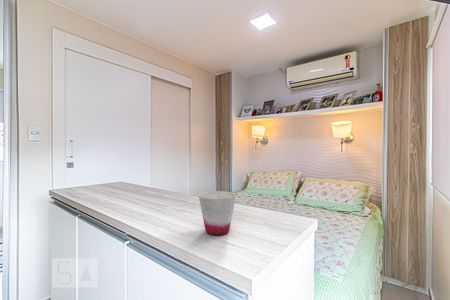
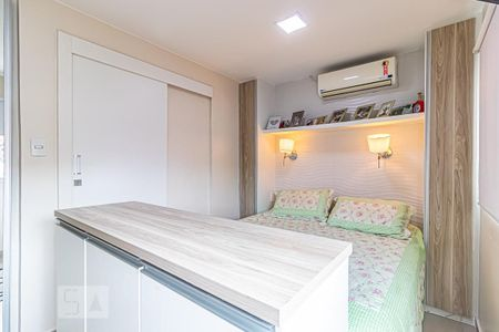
- cup (217, 212)
